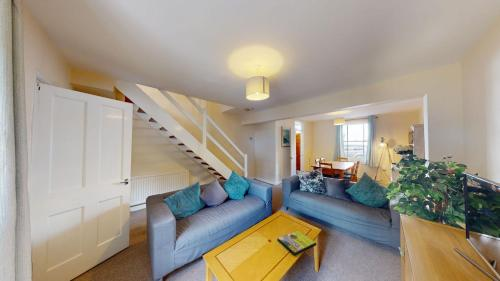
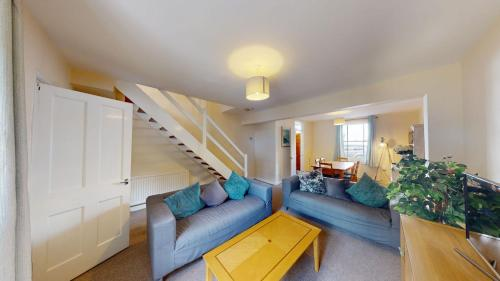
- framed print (296, 241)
